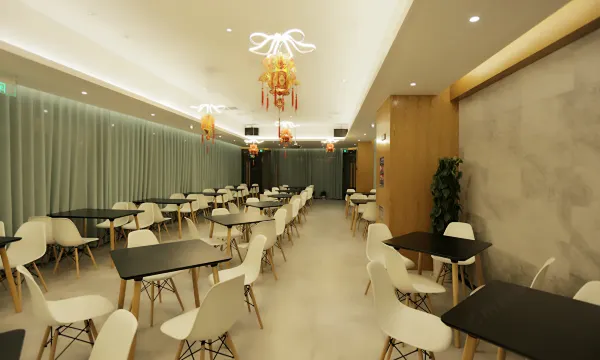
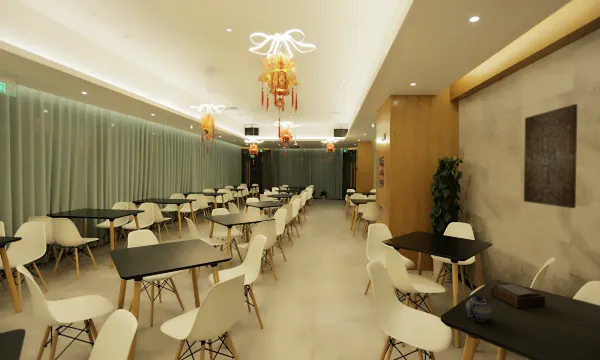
+ napkin holder (516, 294)
+ wall art (547, 158)
+ teapot (478, 306)
